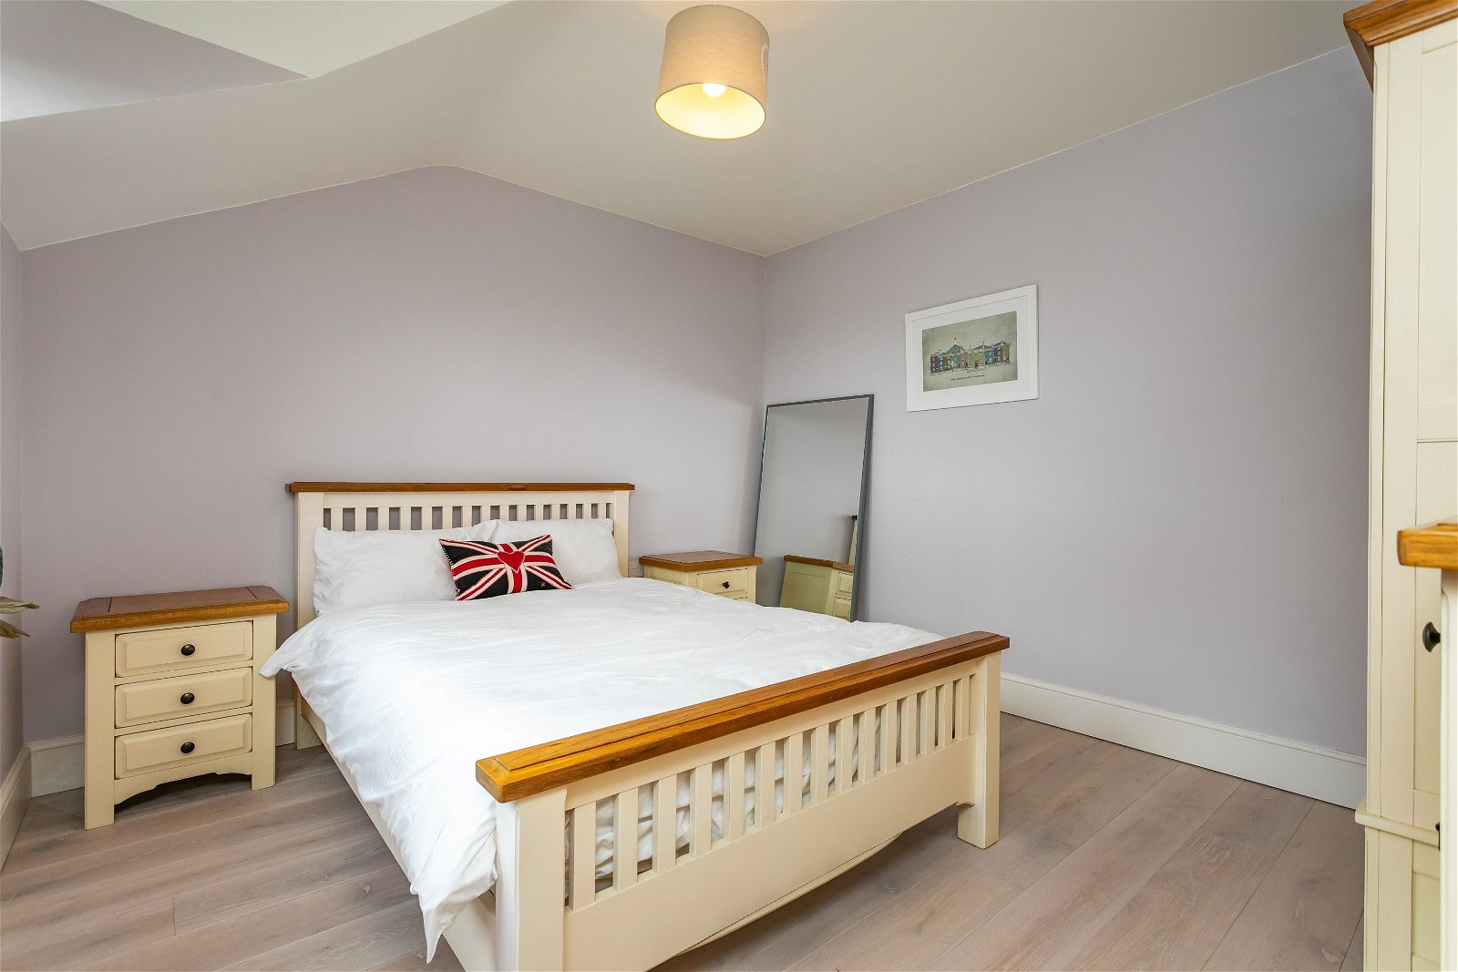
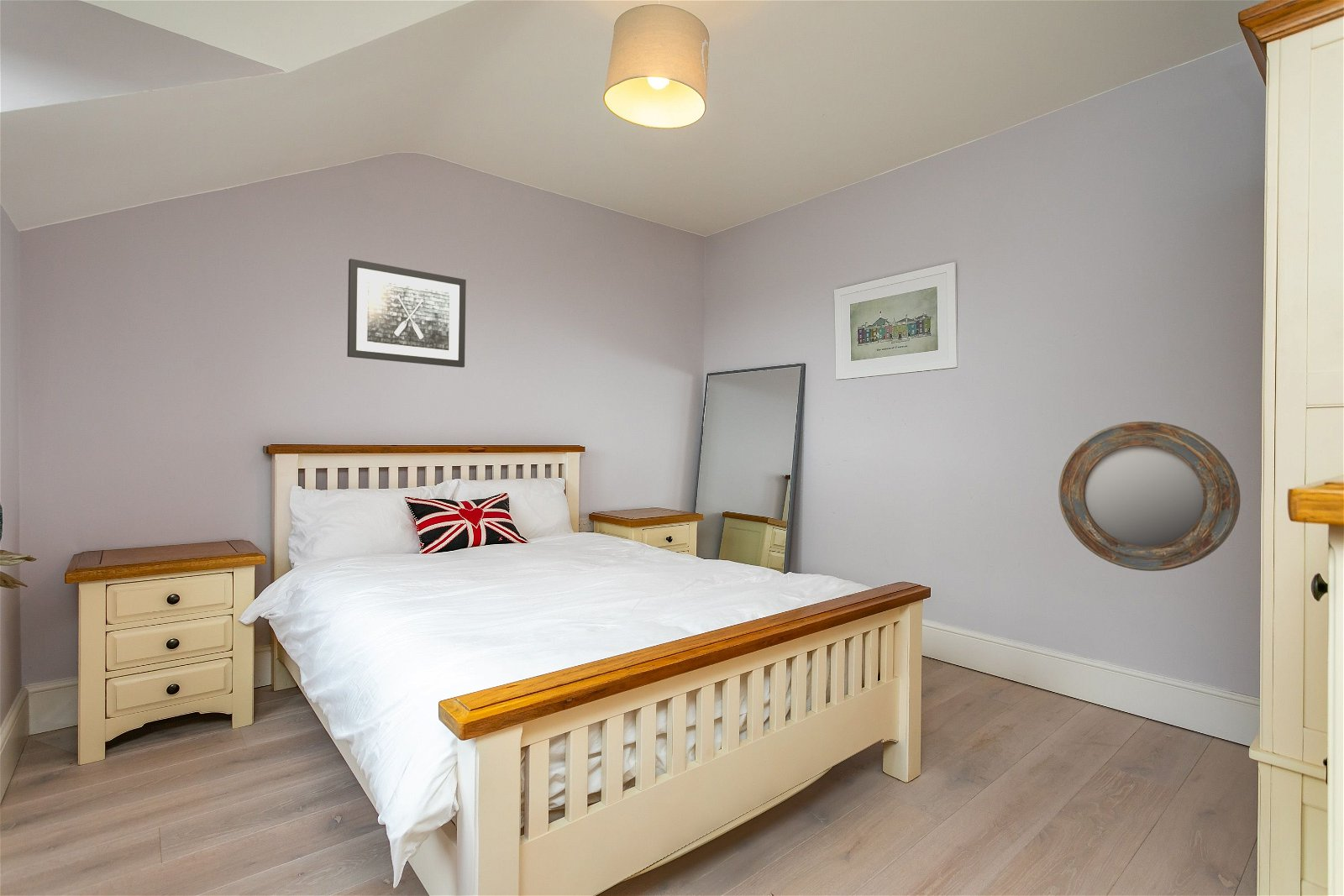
+ home mirror (1142, 495)
+ wall art (409, 316)
